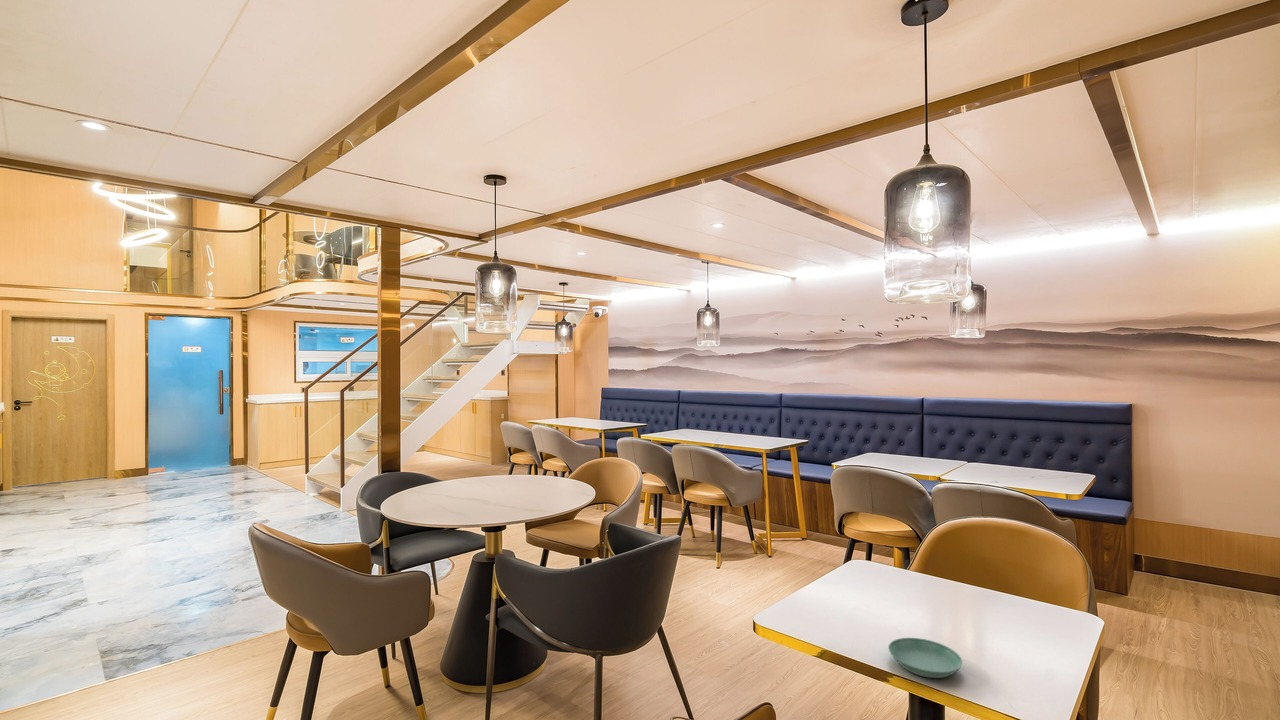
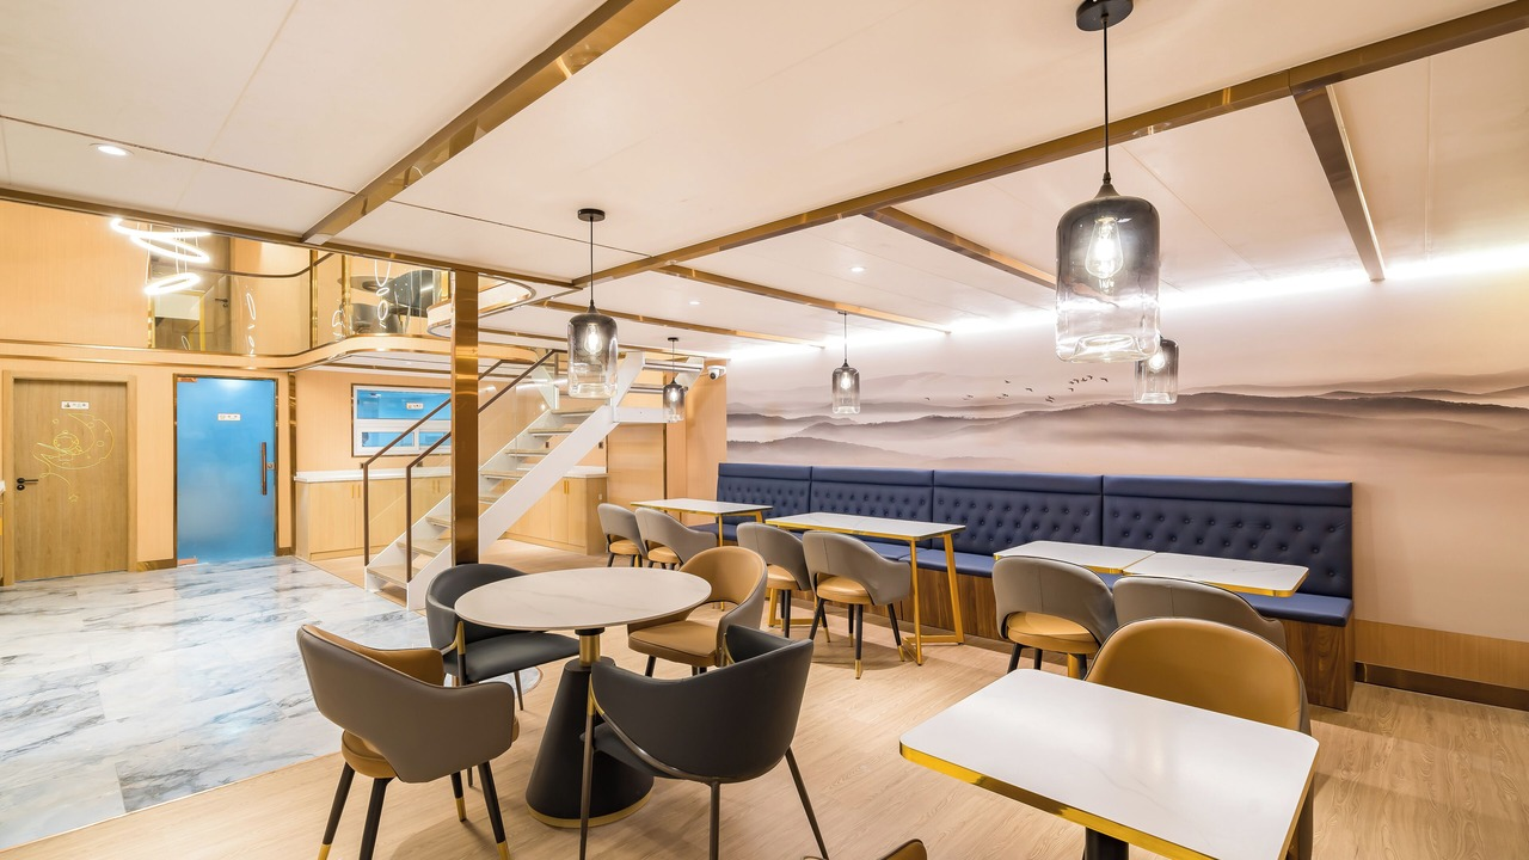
- saucer (924, 659)
